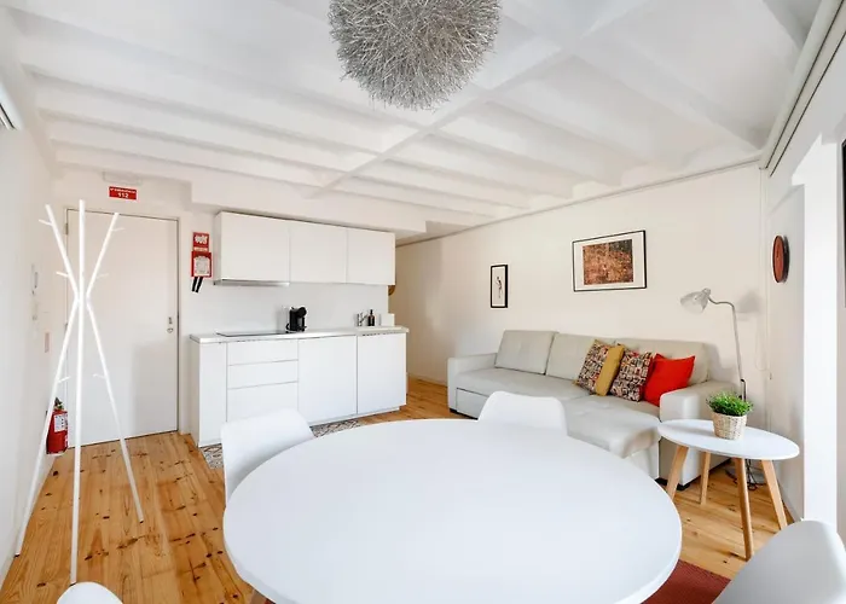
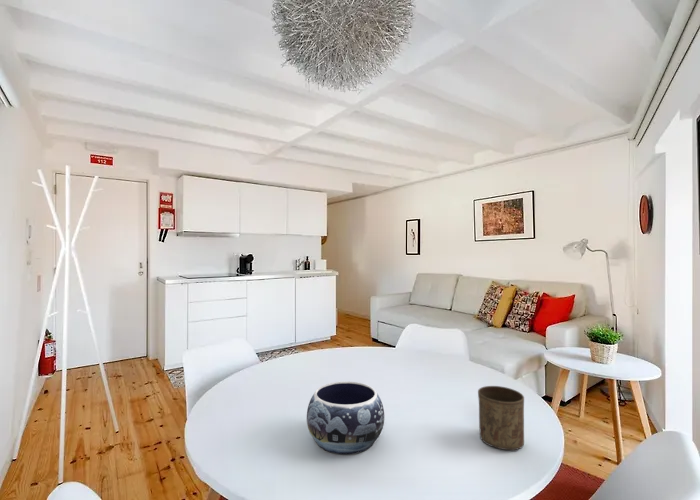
+ cup (500, 416)
+ decorative bowl (345, 415)
